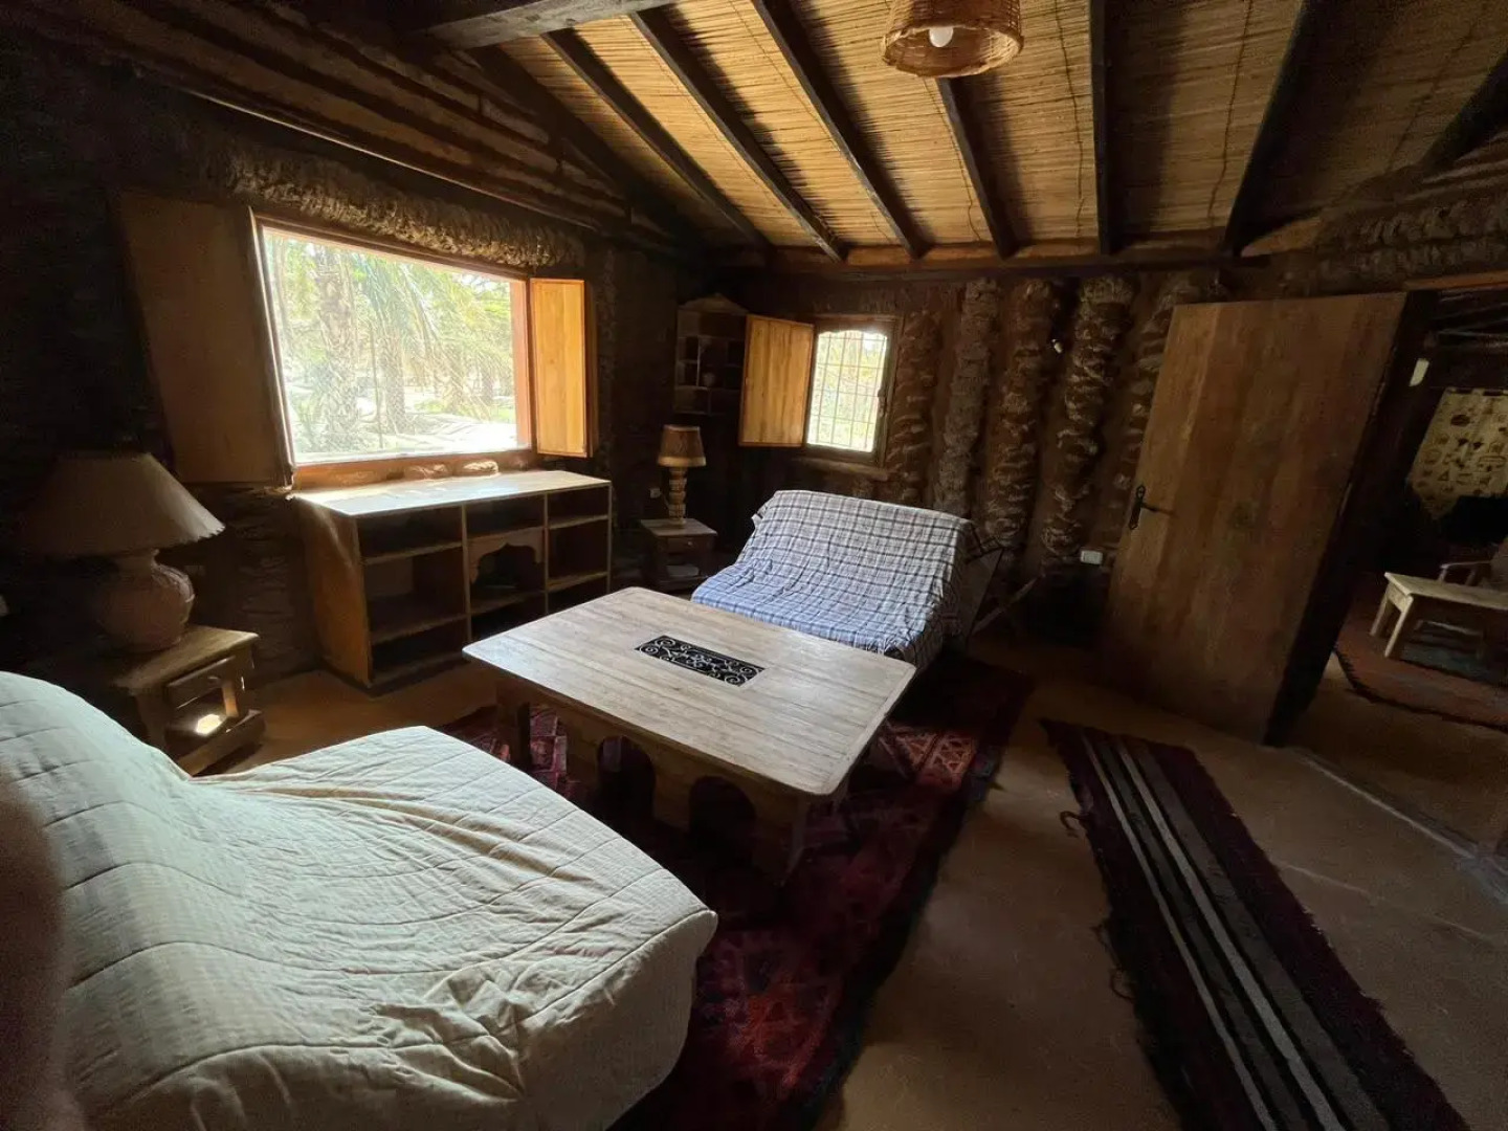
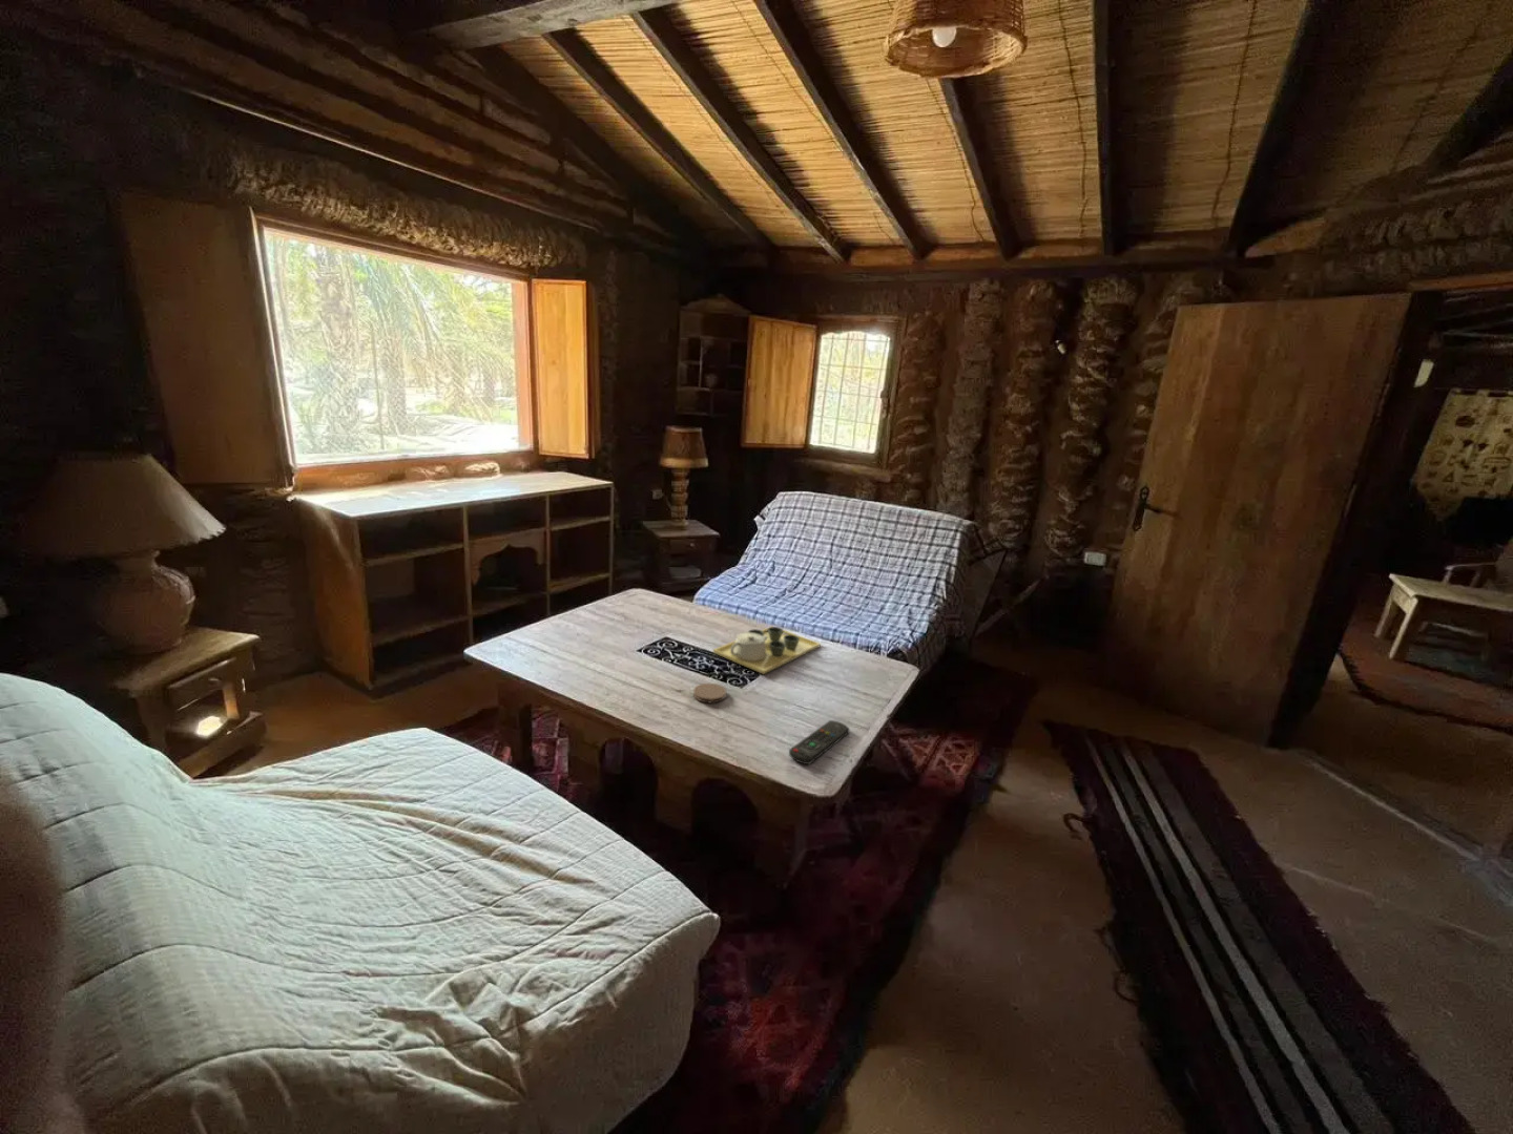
+ tea set (768, 640)
+ remote control (820, 740)
+ coaster (709, 692)
